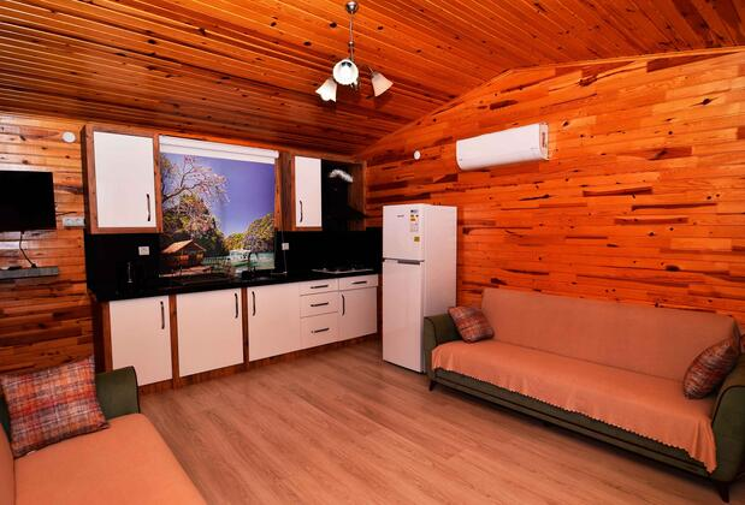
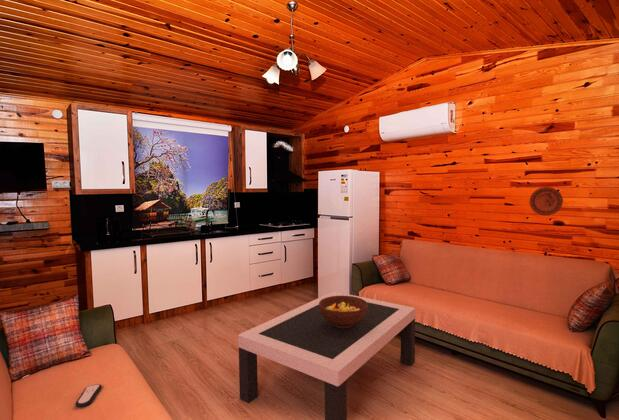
+ fruit bowl (343, 313)
+ remote control (88, 395)
+ coffee table (335, 349)
+ decorative plate (545, 201)
